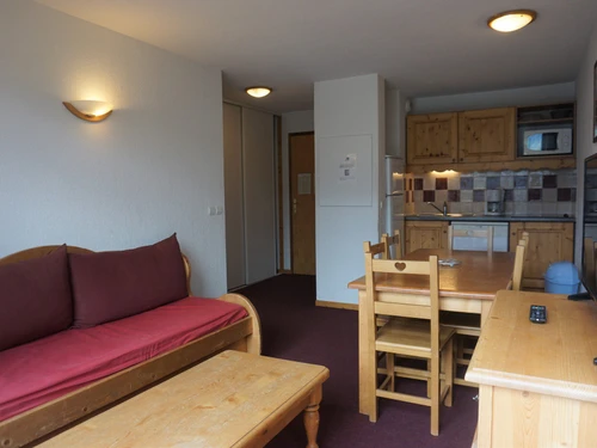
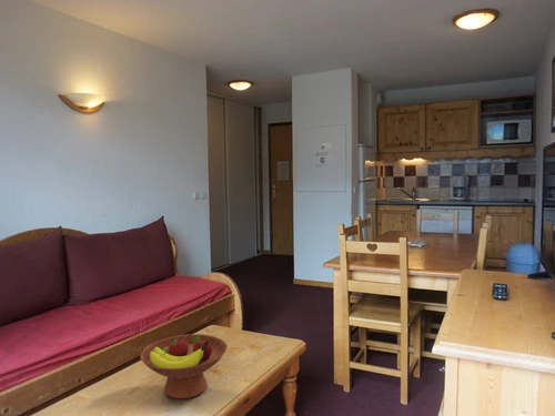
+ fruit bowl (184, 362)
